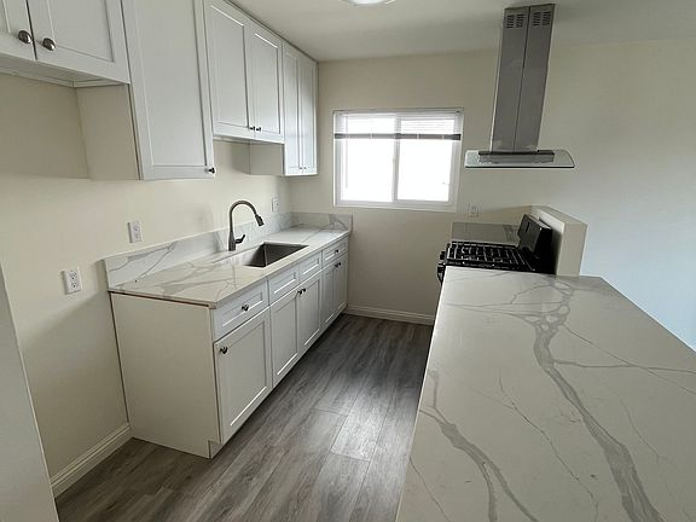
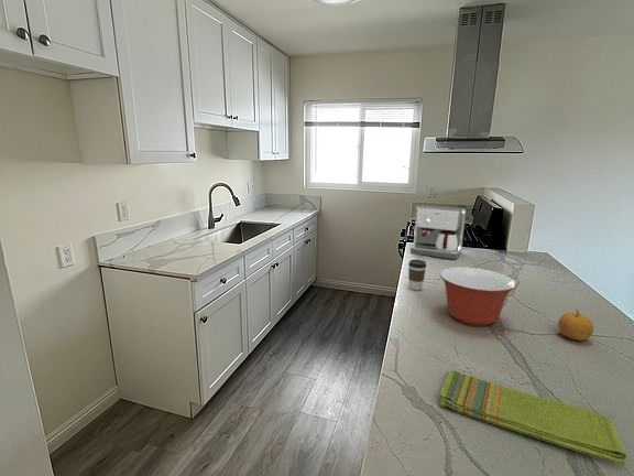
+ fruit (576, 323)
+ coffee maker (437, 230)
+ mixing bowl (473, 298)
+ coffee cup (416, 274)
+ dish towel (522, 408)
